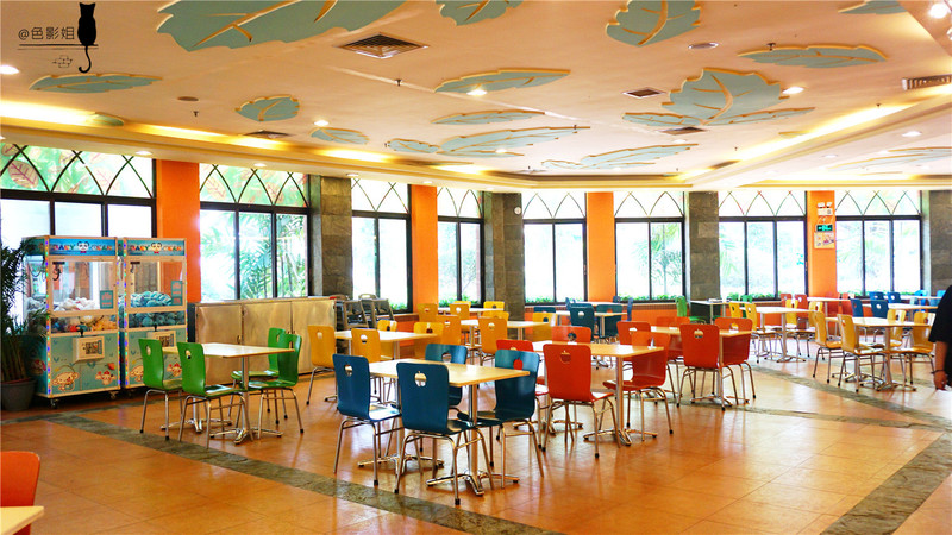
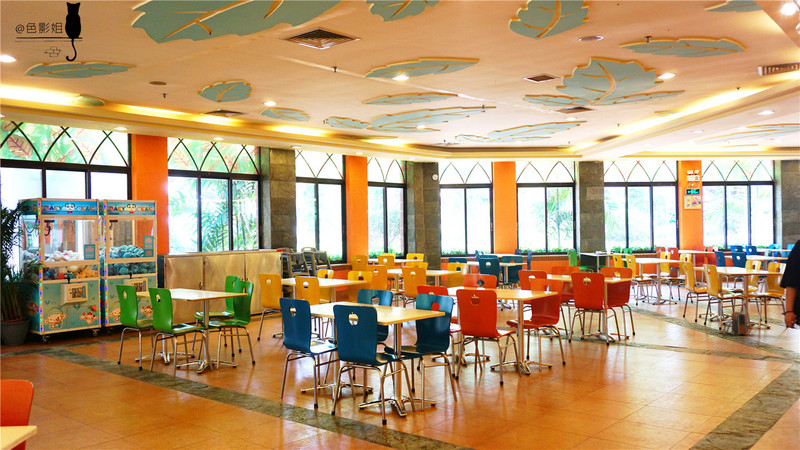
+ backpack (736, 323)
